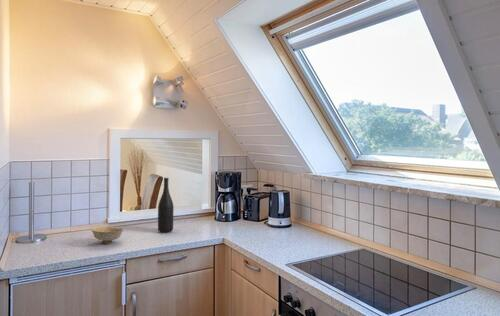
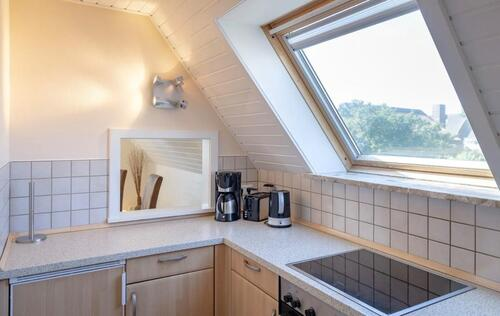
- bowl (107, 235)
- wine bottle (165, 204)
